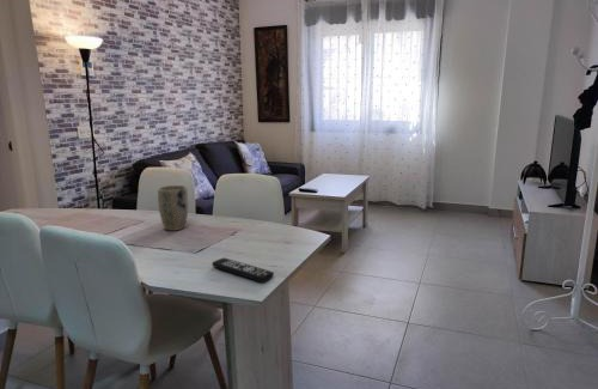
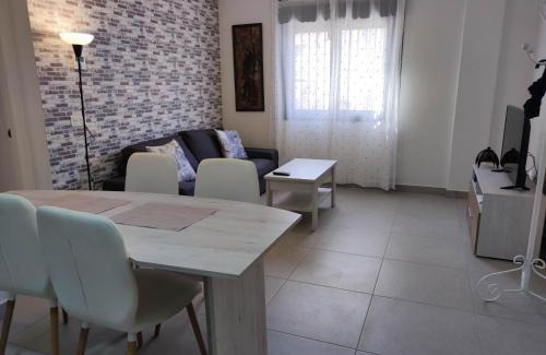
- remote control (242, 269)
- plant pot (173, 207)
